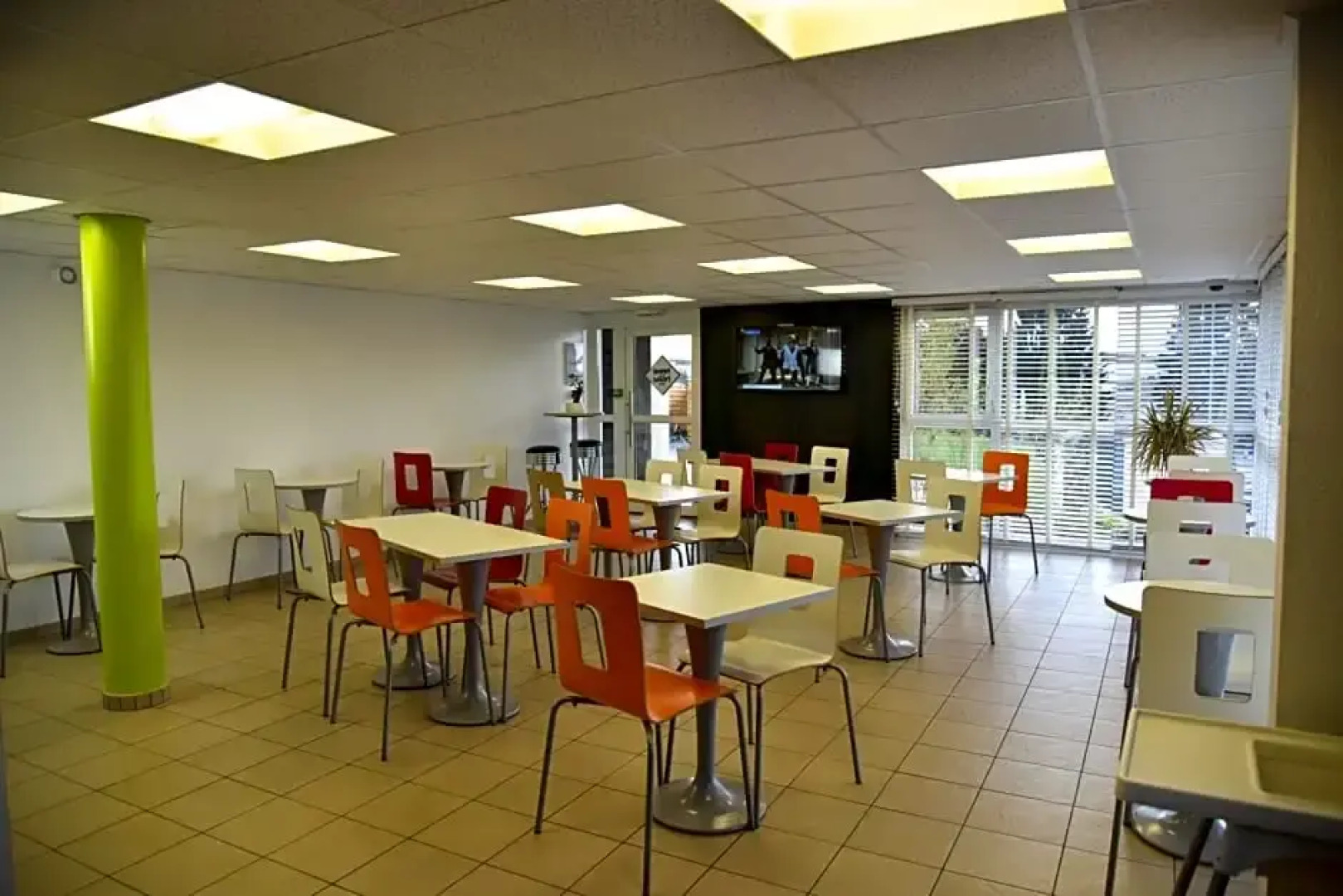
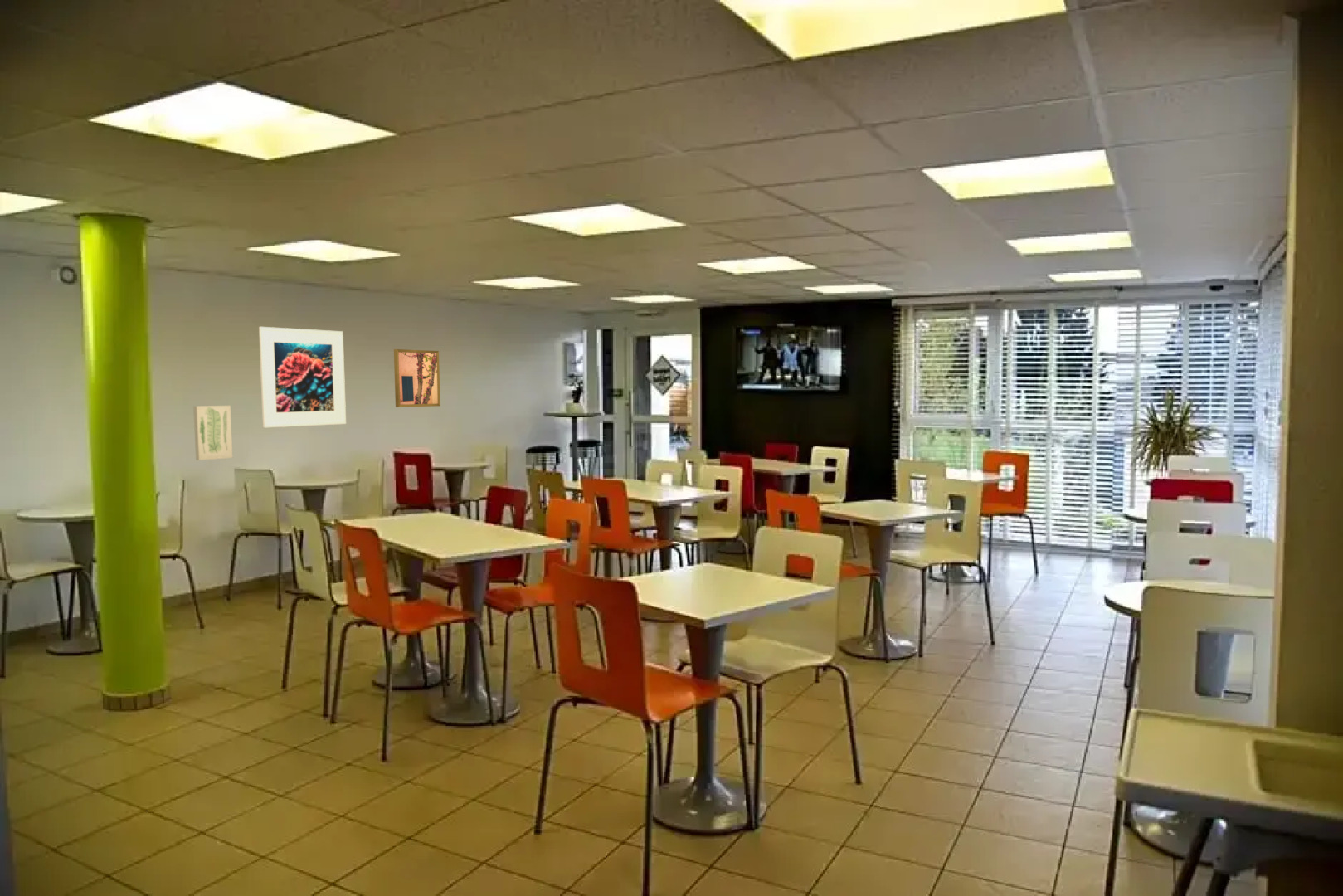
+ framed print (304, 377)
+ wall art (213, 432)
+ wall art (417, 378)
